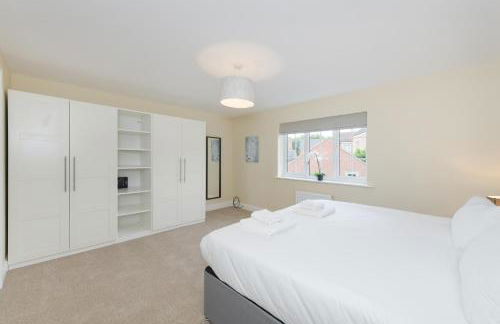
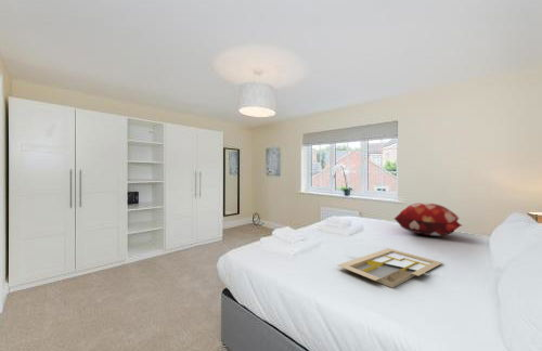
+ decorative pillow (427, 218)
+ serving tray (390, 265)
